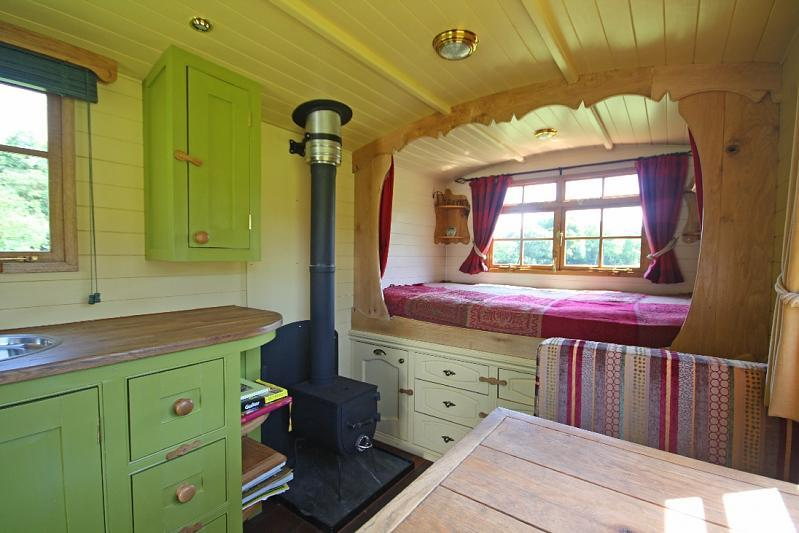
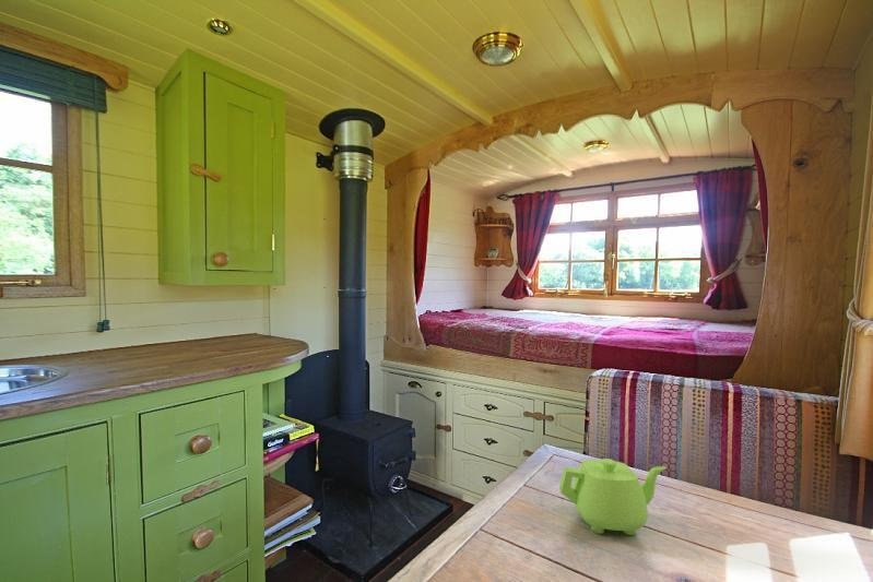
+ teapot (612, 490)
